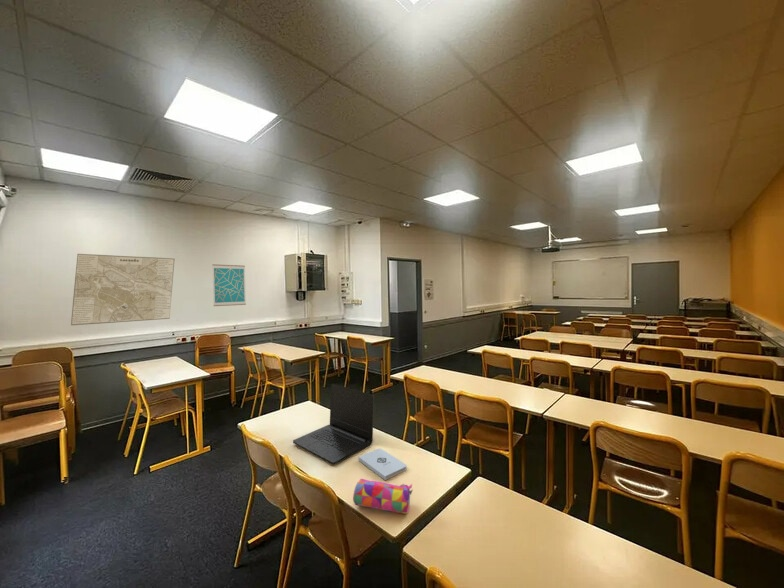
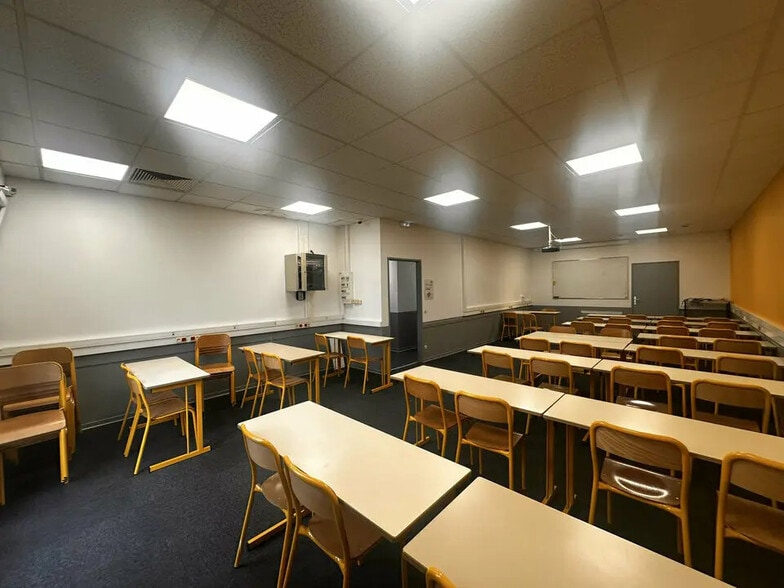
- notepad (382, 462)
- laptop (332, 419)
- map (127, 288)
- pencil case (383, 494)
- wall art (229, 285)
